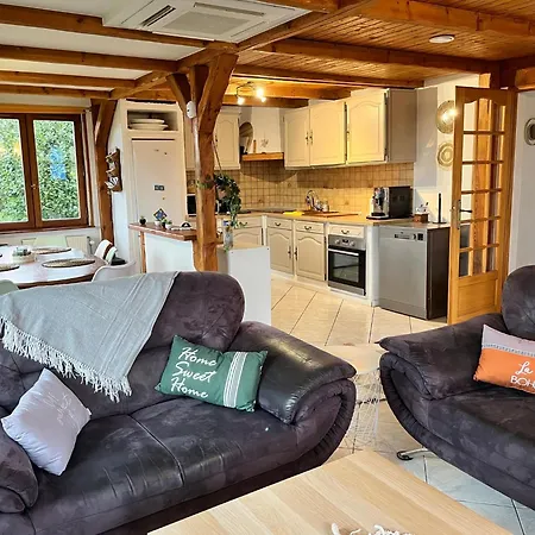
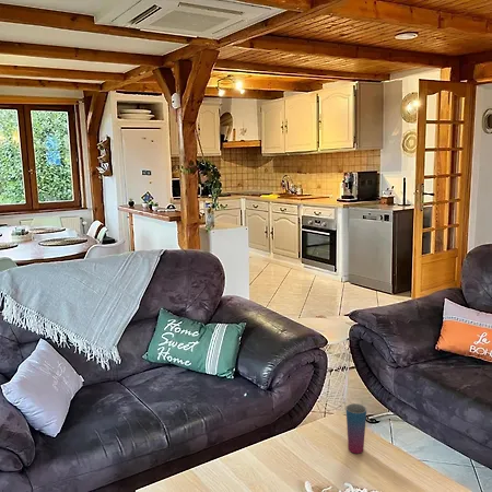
+ cup (355, 429)
